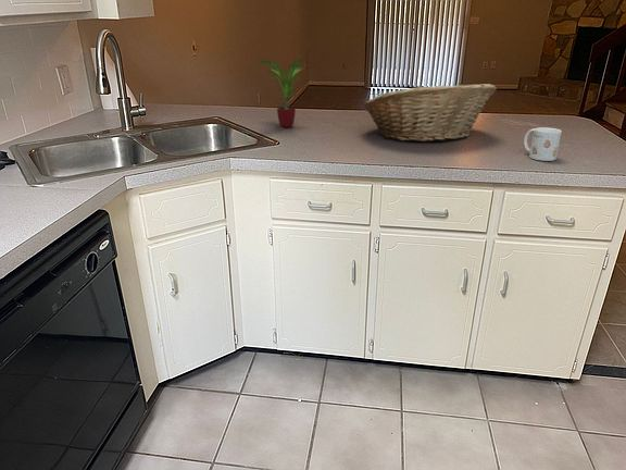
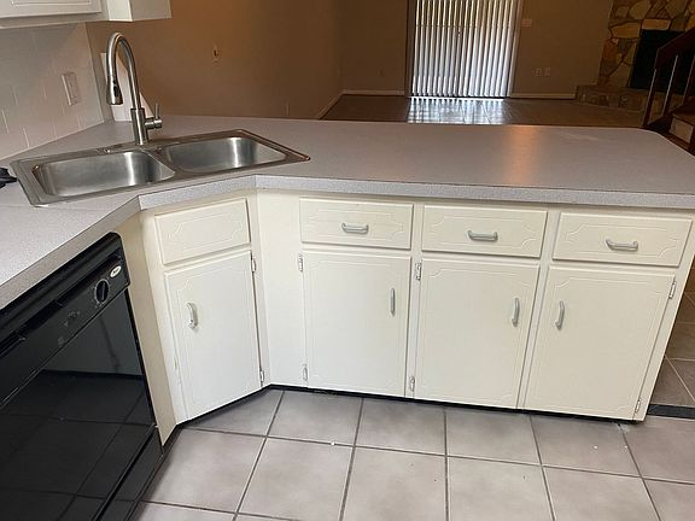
- potted plant (283, 92)
- fruit basket (427, 108)
- mug (540, 143)
